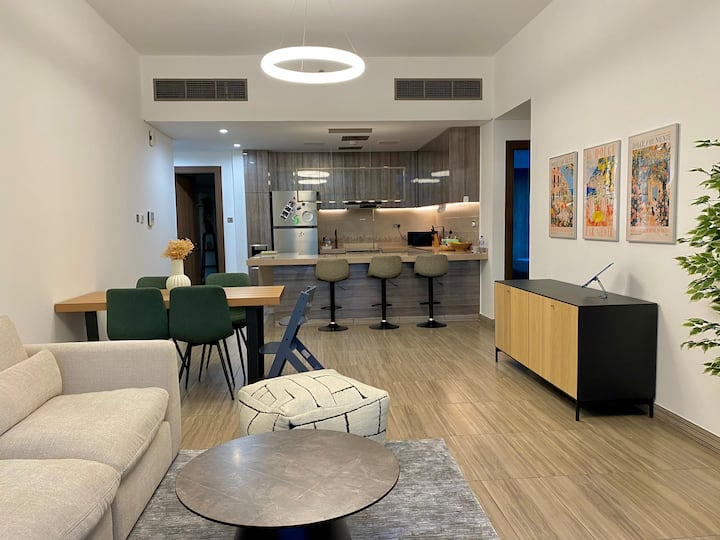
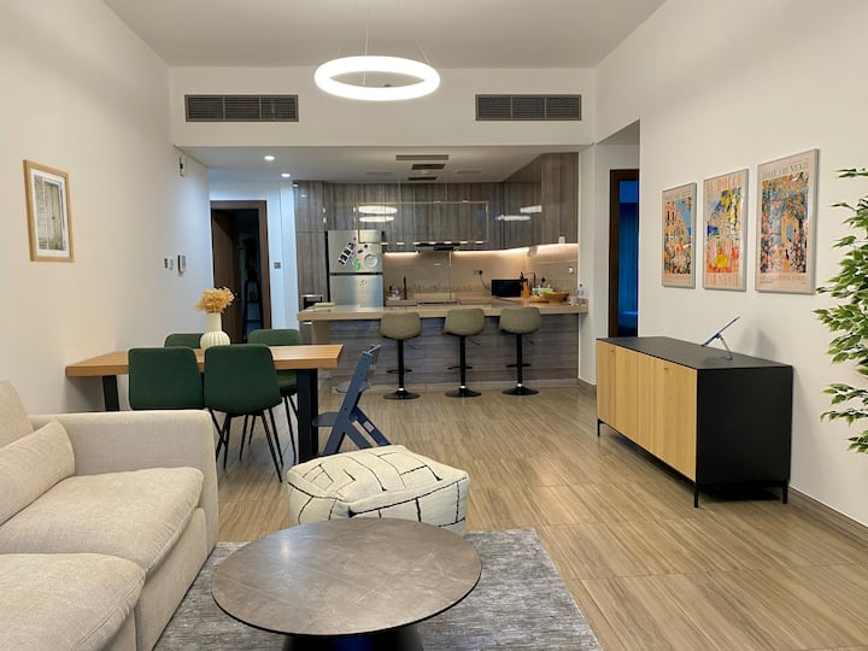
+ wall art (49, 215)
